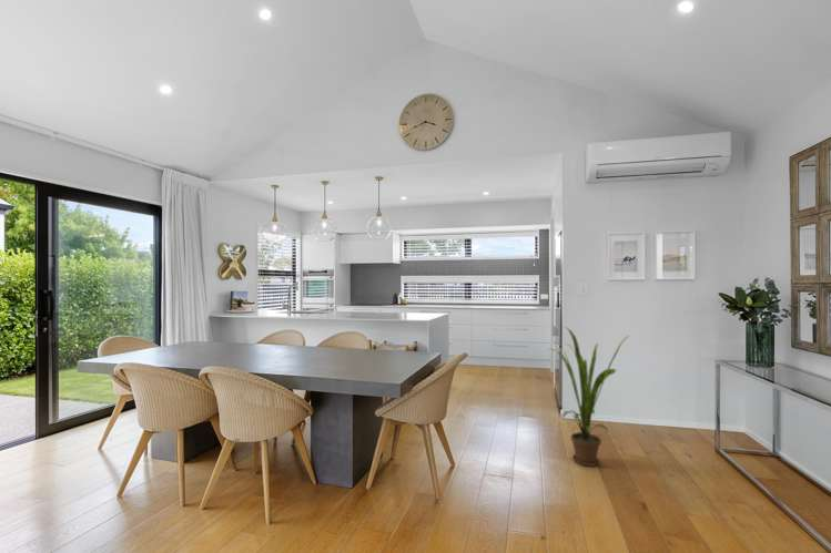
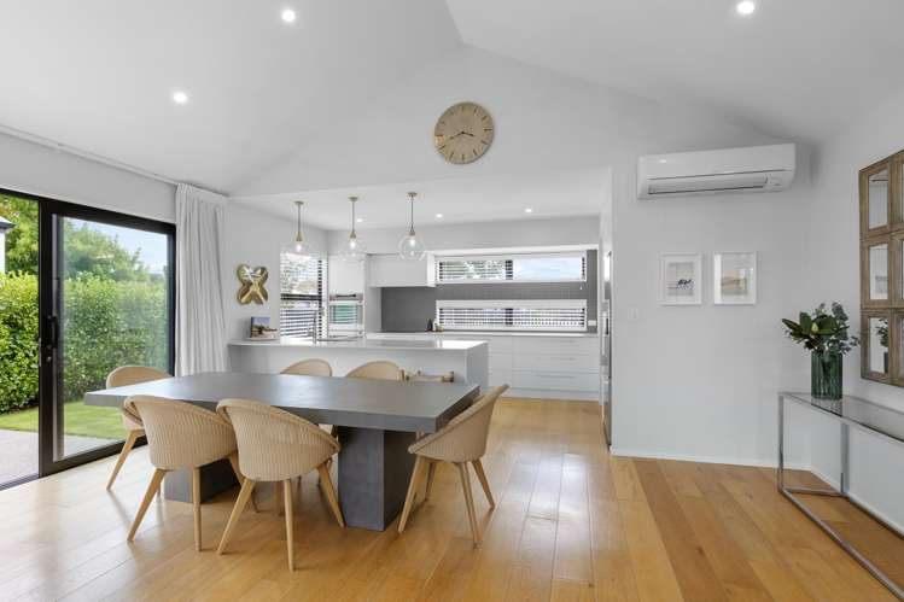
- house plant (578, 396)
